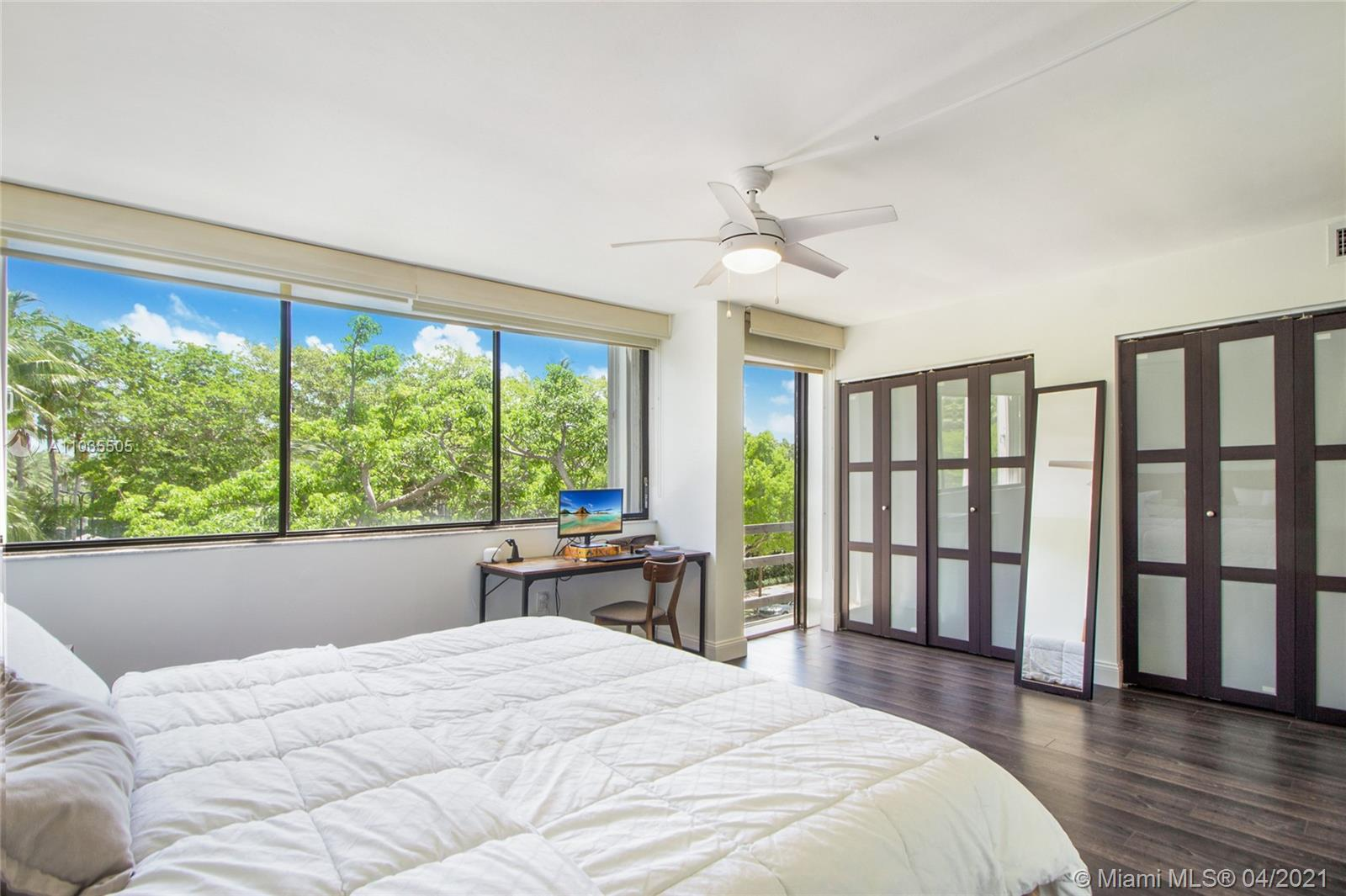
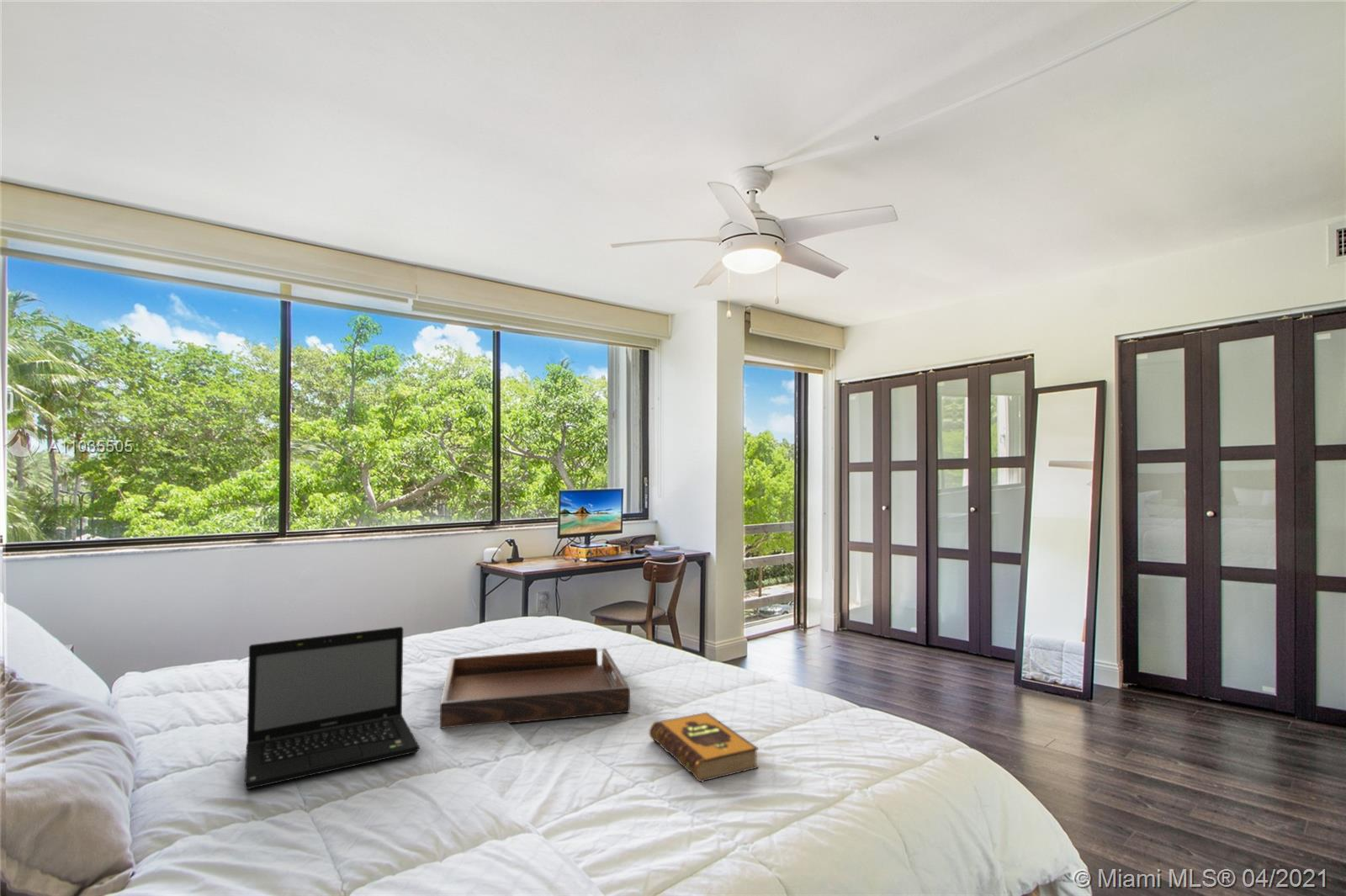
+ serving tray (533, 682)
+ hardback book (701, 745)
+ laptop (333, 699)
